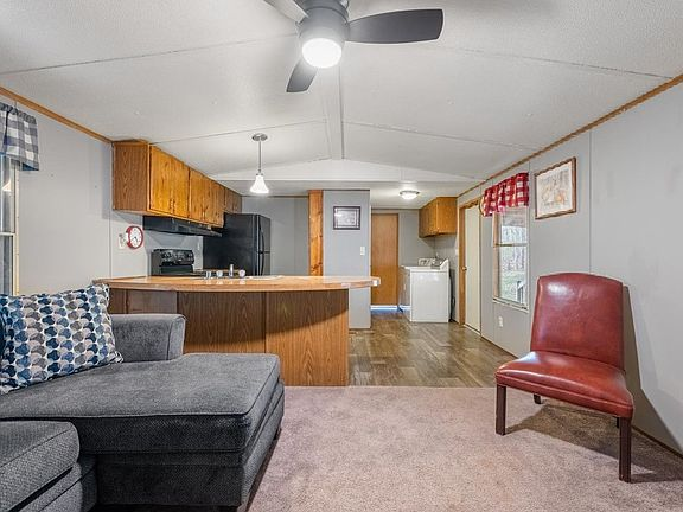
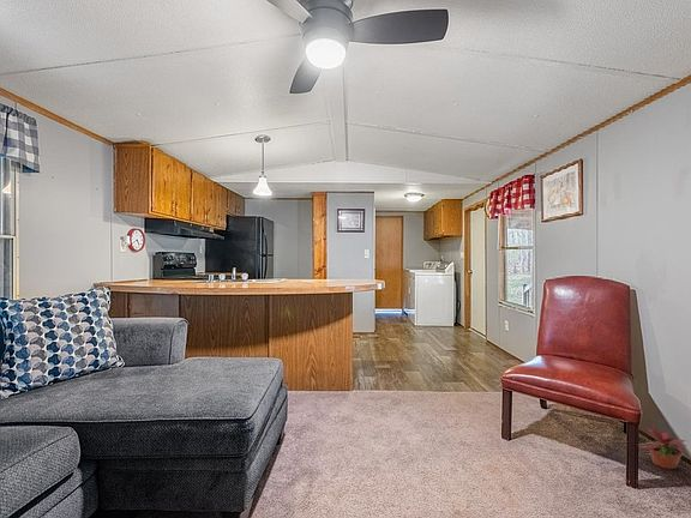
+ potted plant (663, 444)
